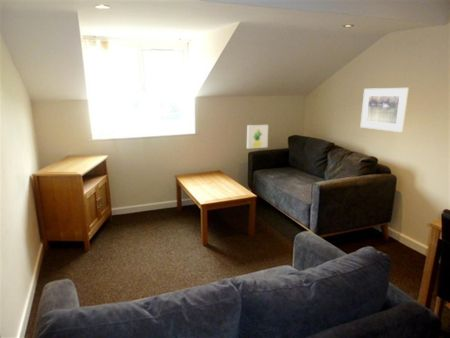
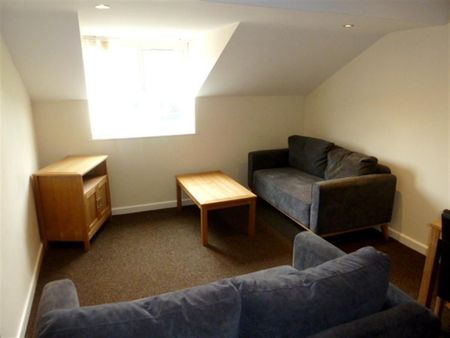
- wall art (257, 136)
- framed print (382, 109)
